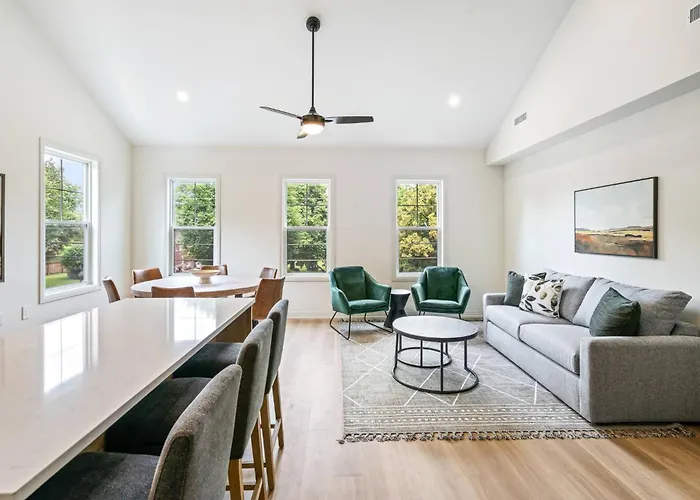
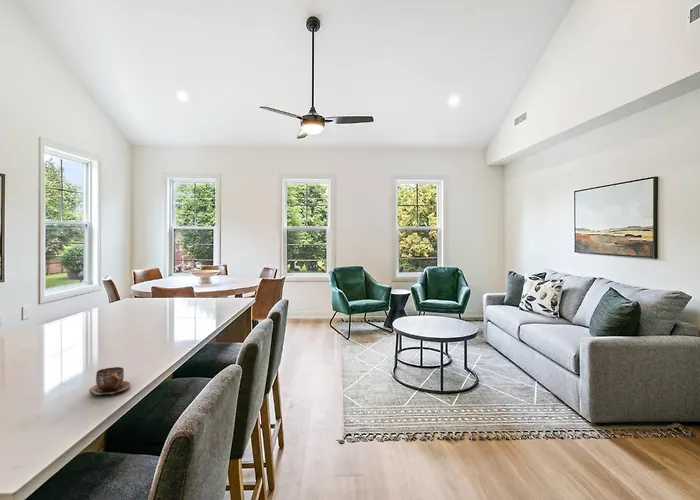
+ cup (110, 380)
